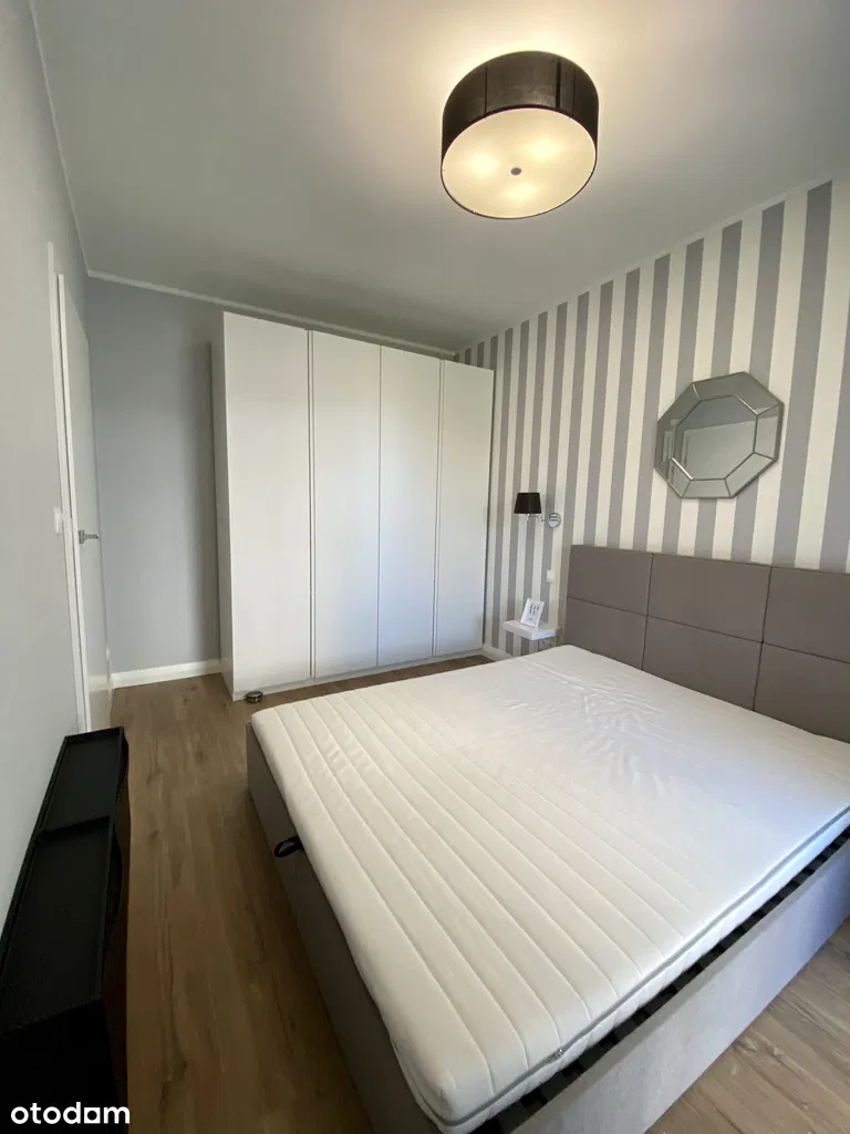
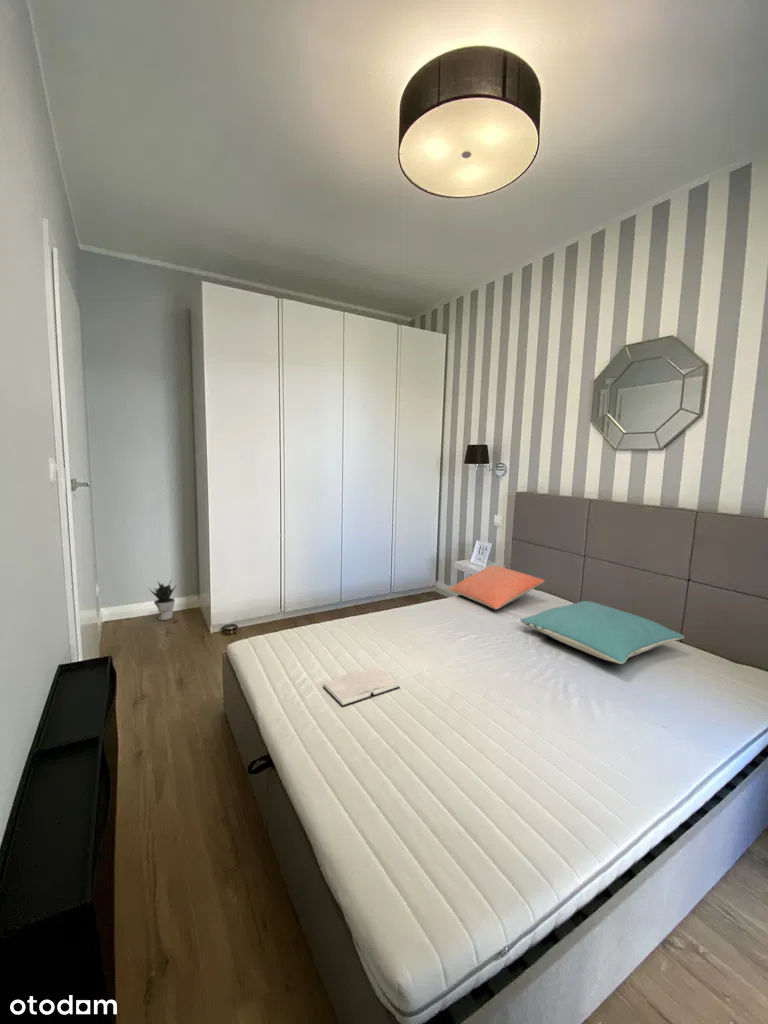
+ potted plant (163, 599)
+ pillow (495, 585)
+ pillow (598, 628)
+ hardback book (361, 684)
